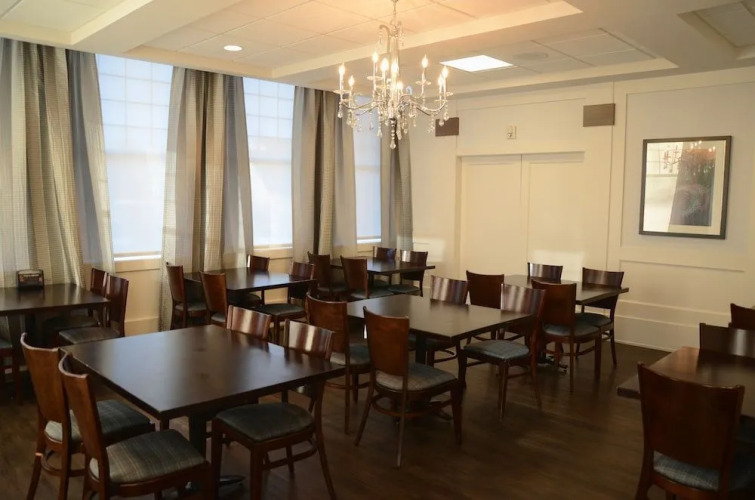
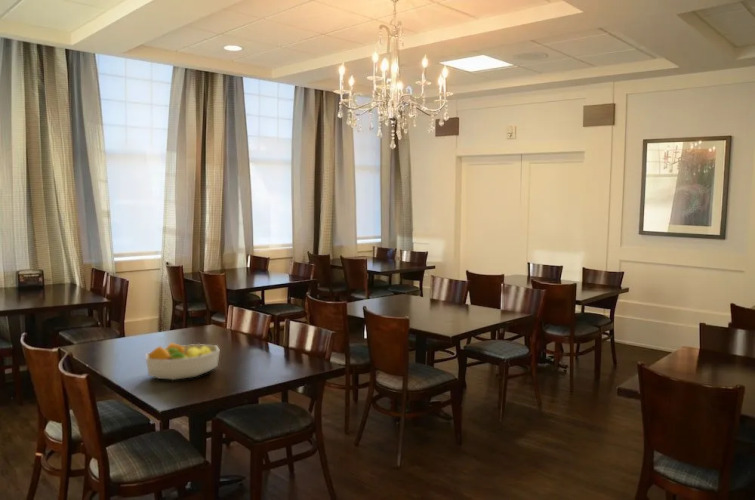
+ fruit bowl (183, 357)
